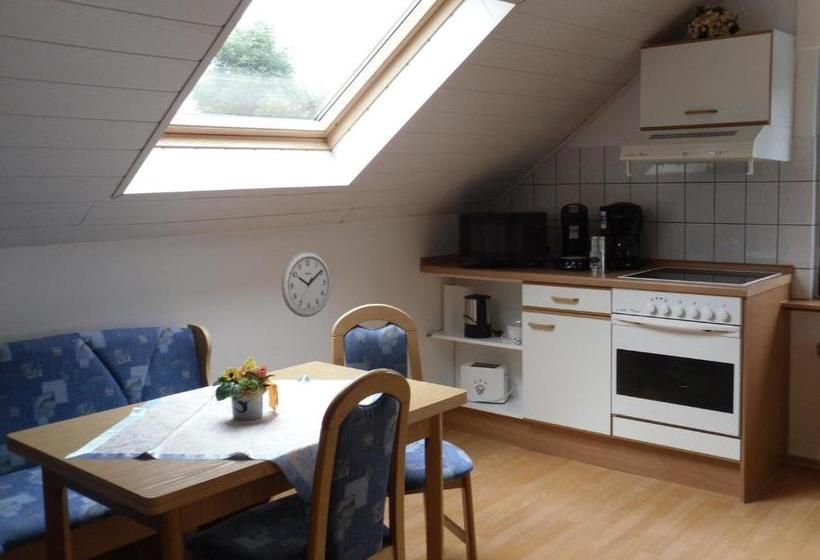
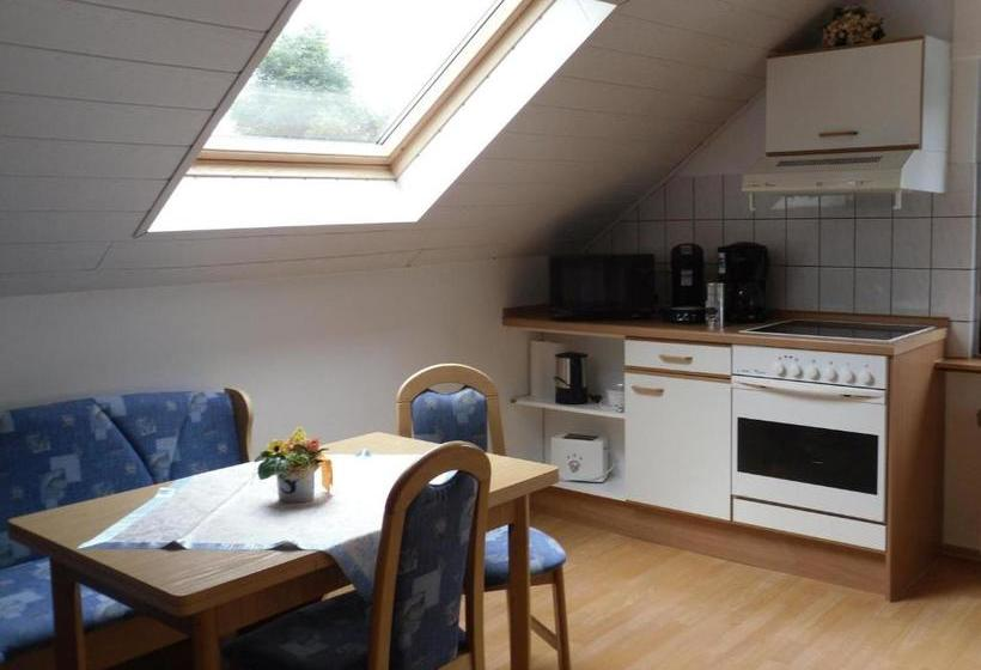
- wall clock (307, 284)
